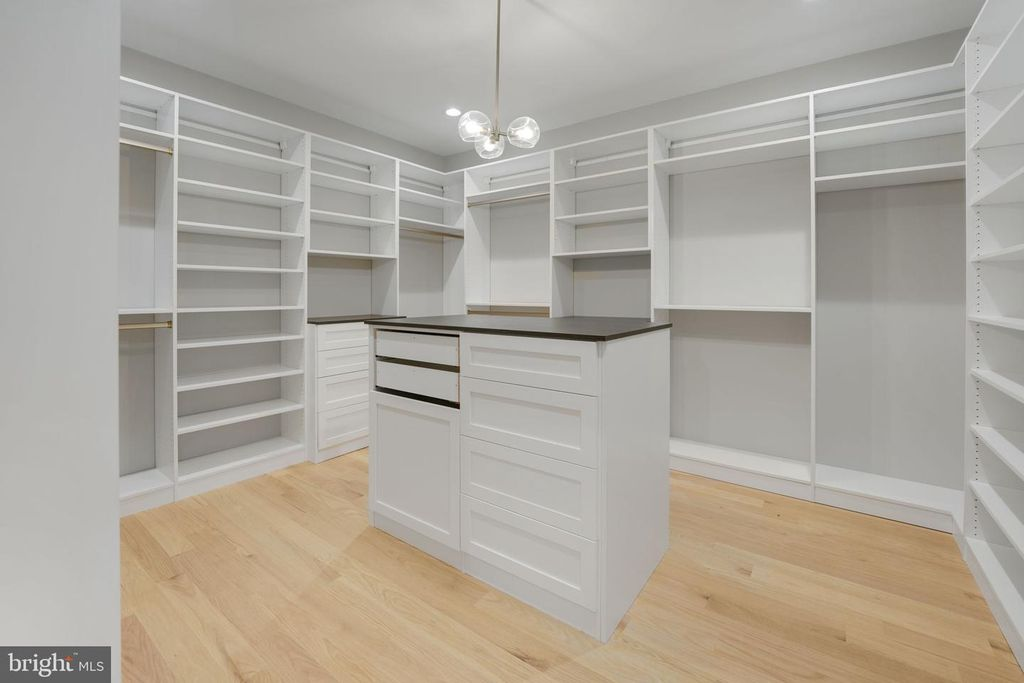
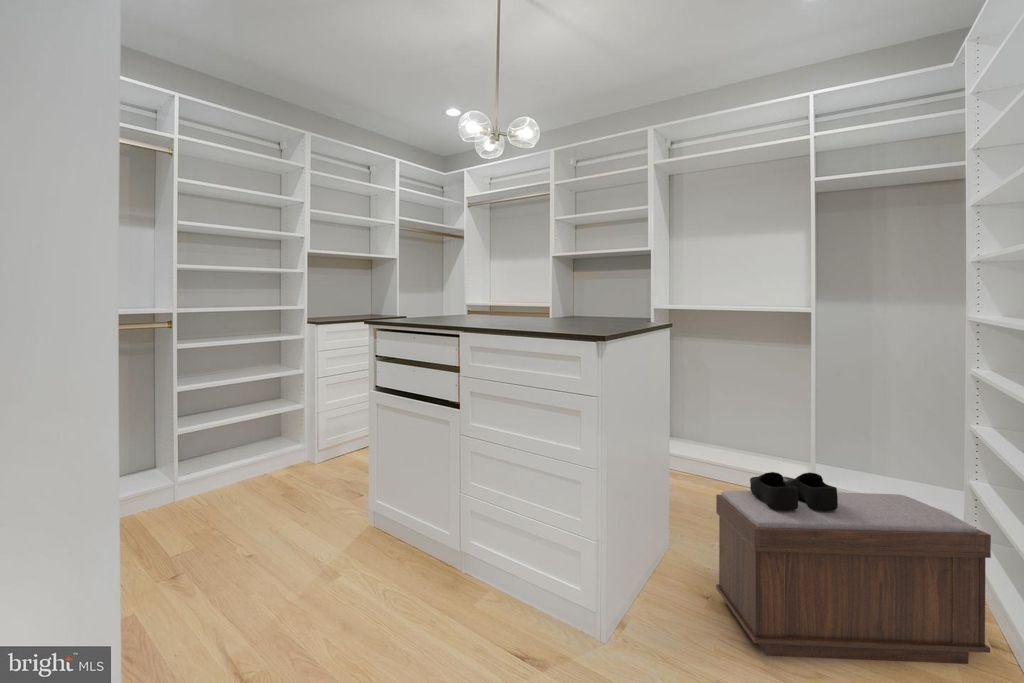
+ shoe (786, 484)
+ bench (836, 567)
